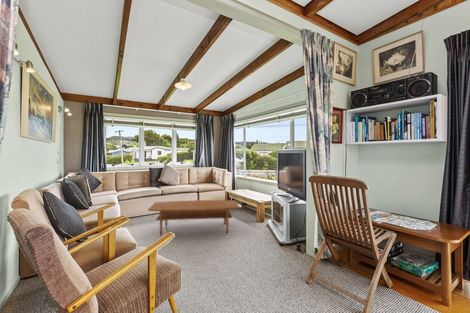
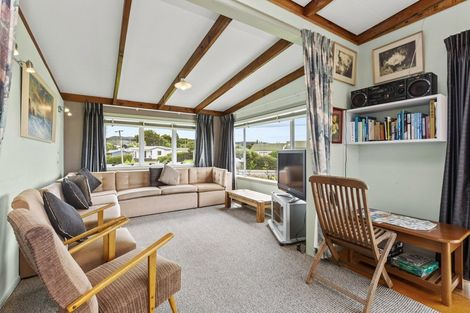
- coffee table (195, 217)
